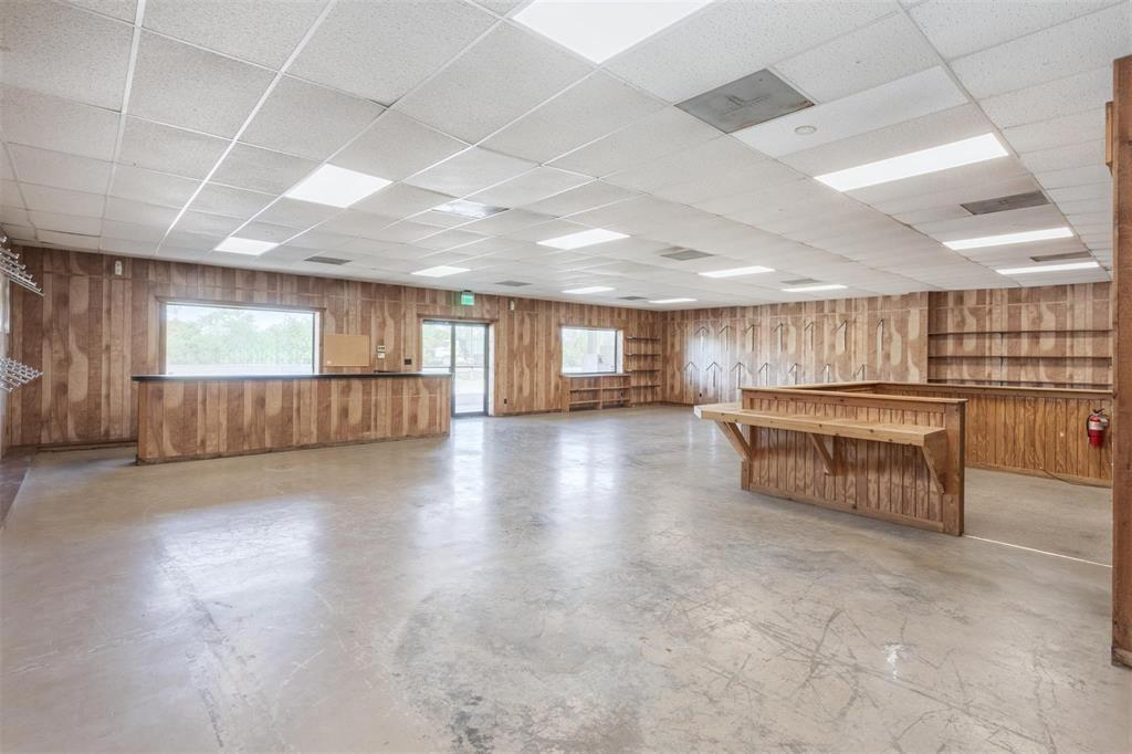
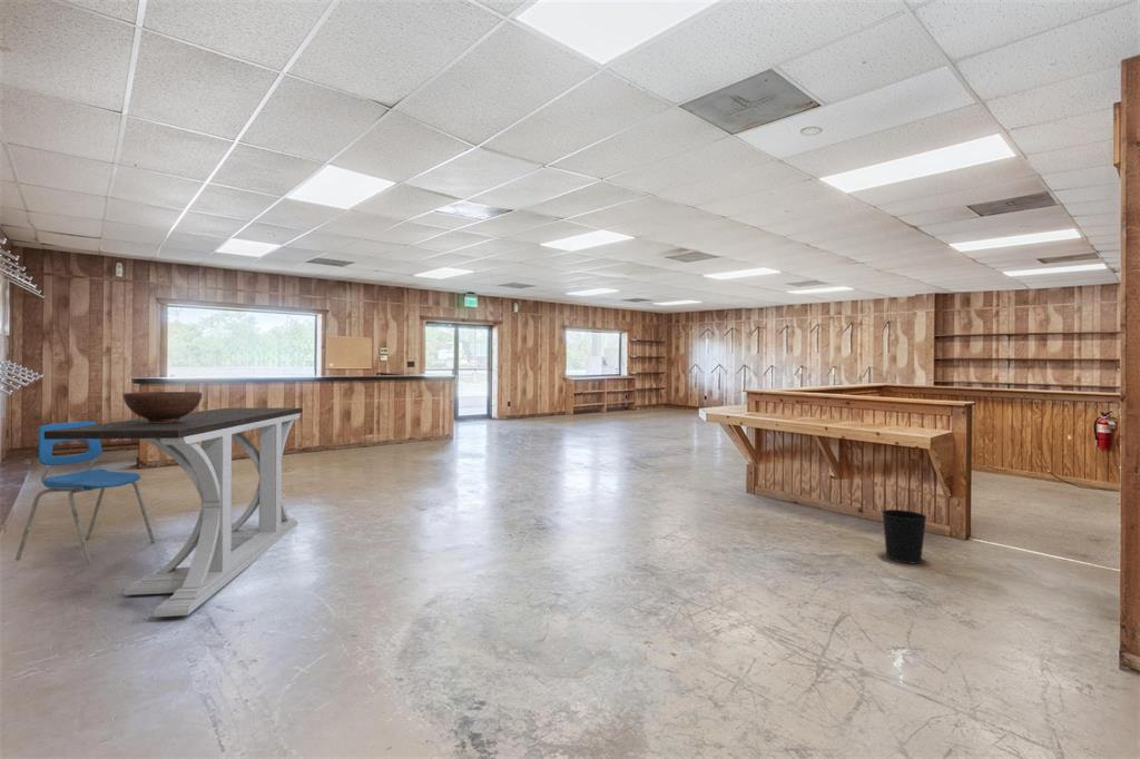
+ chair (88, 486)
+ dining table (207, 489)
+ wastebasket (903, 536)
+ fruit bowl (164, 406)
